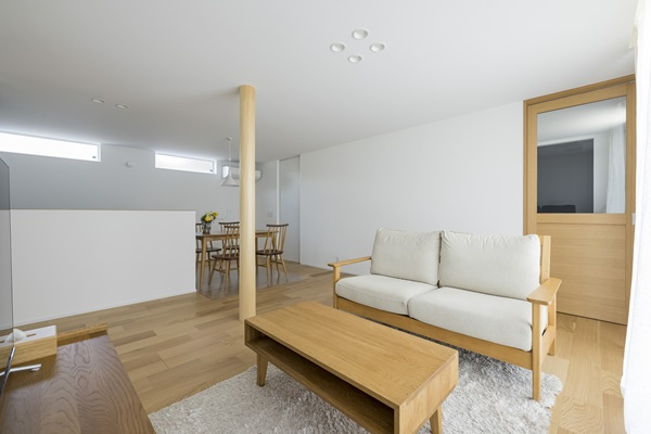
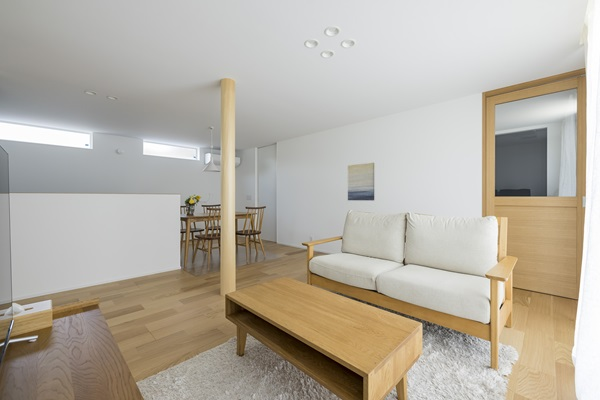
+ wall art (360, 182)
